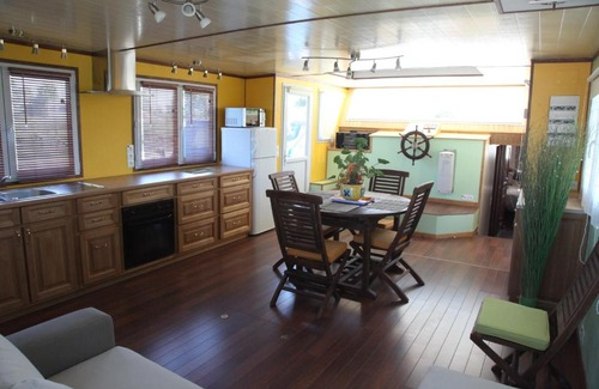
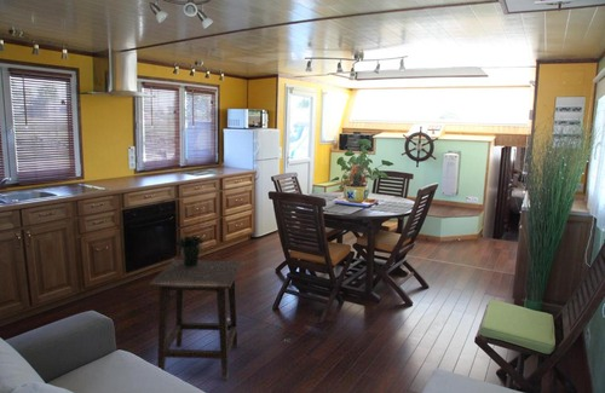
+ side table (200, 323)
+ potted plant (190, 238)
